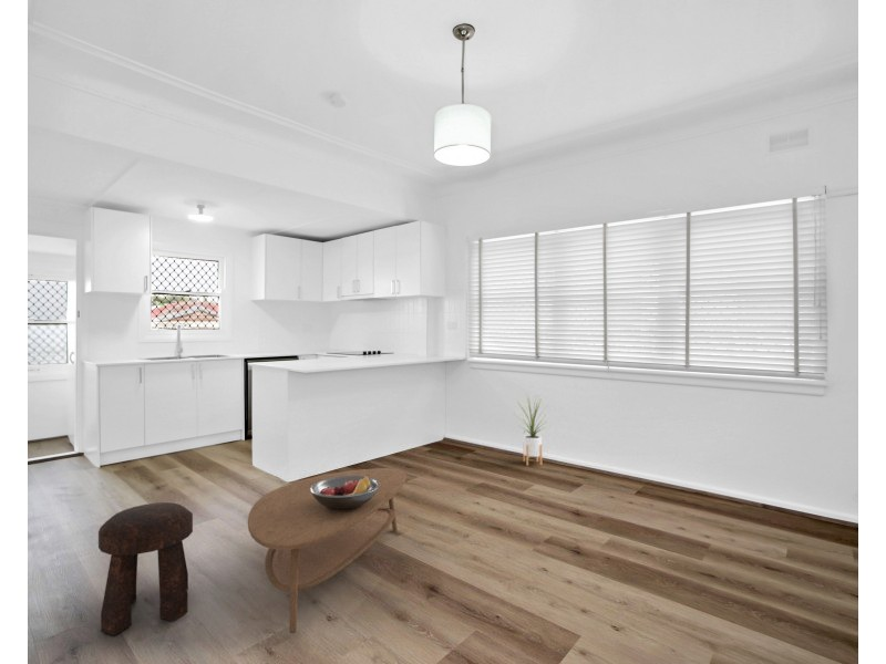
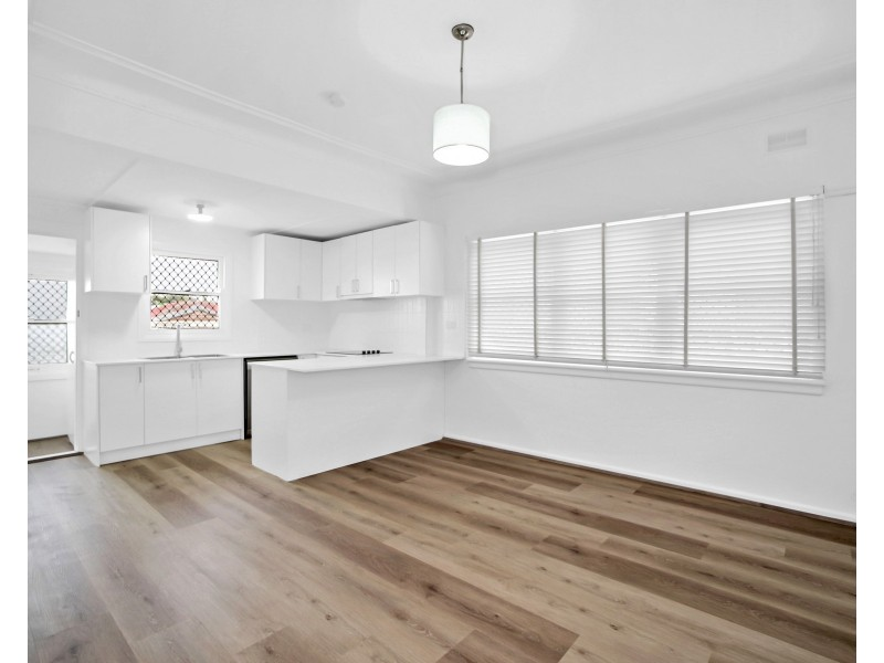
- coffee table (326, 531)
- stool (144, 552)
- house plant (533, 428)
- fruit bowl (344, 491)
